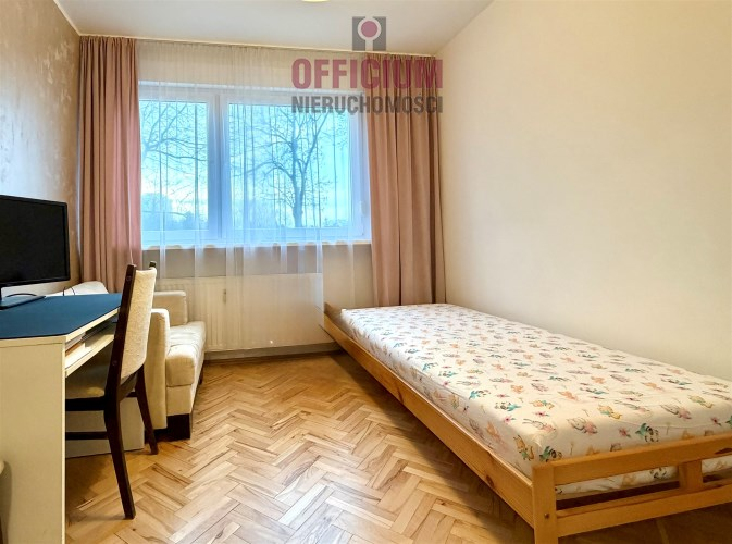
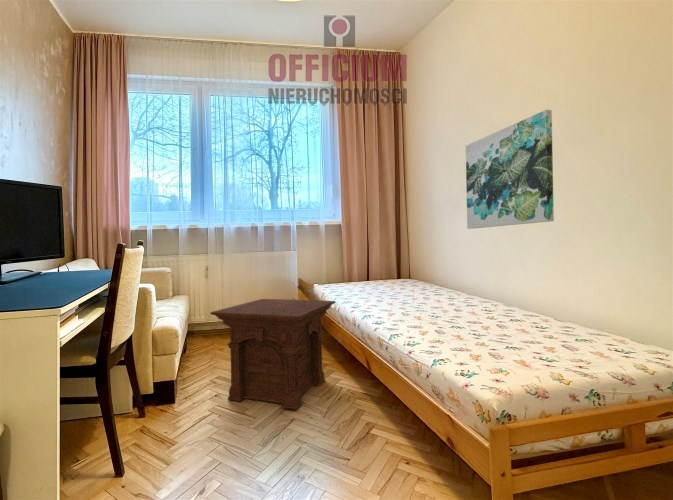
+ side table (278, 348)
+ wall art (503, 178)
